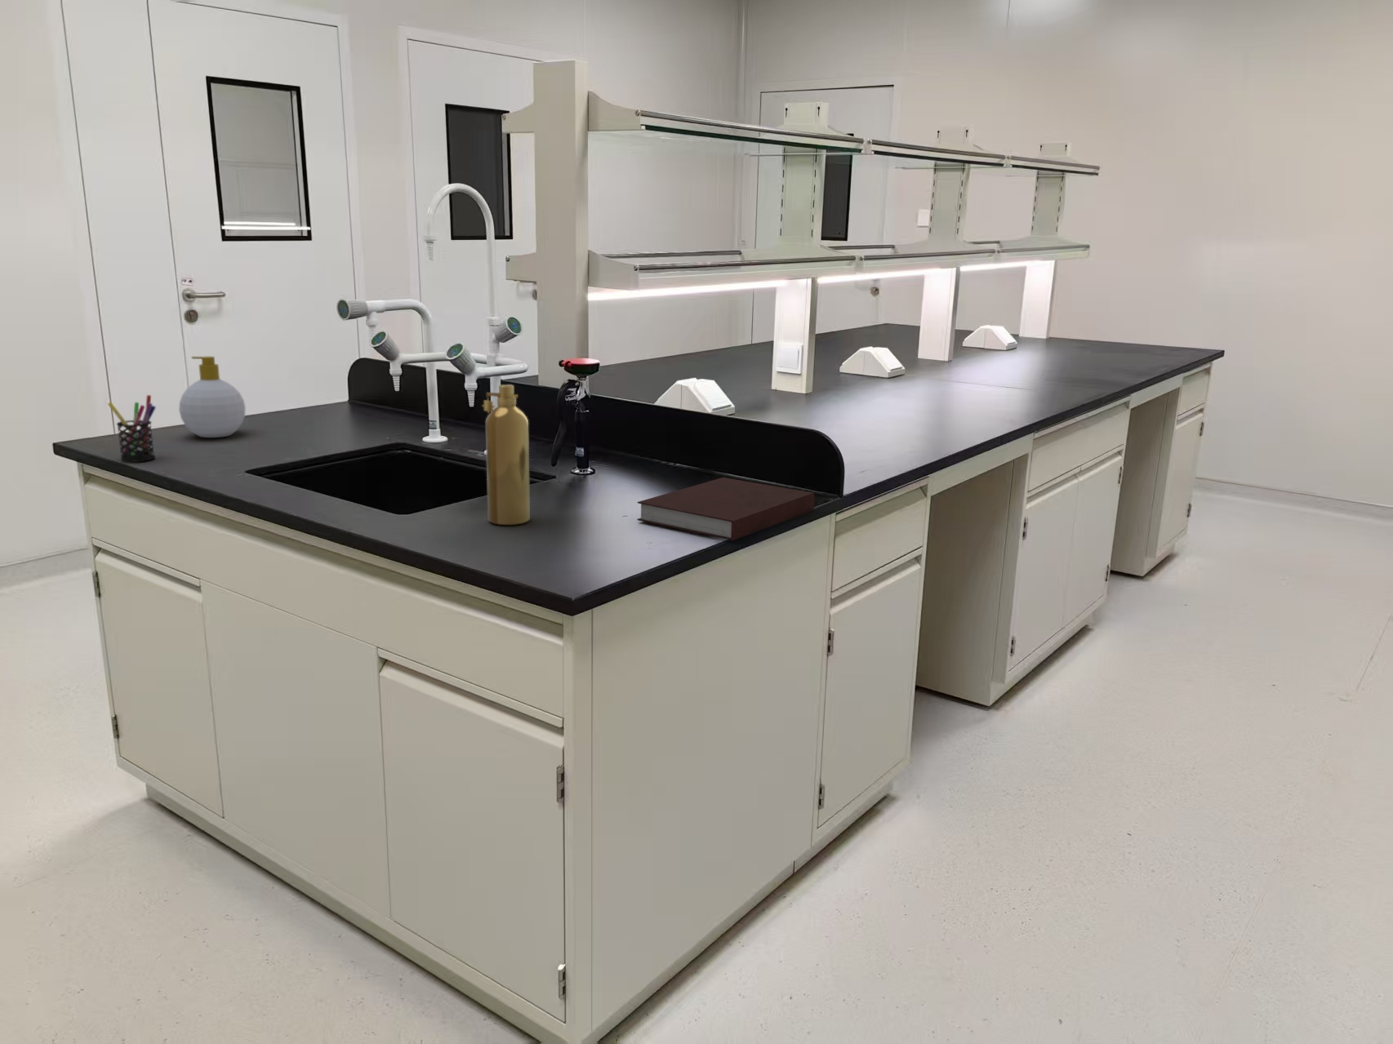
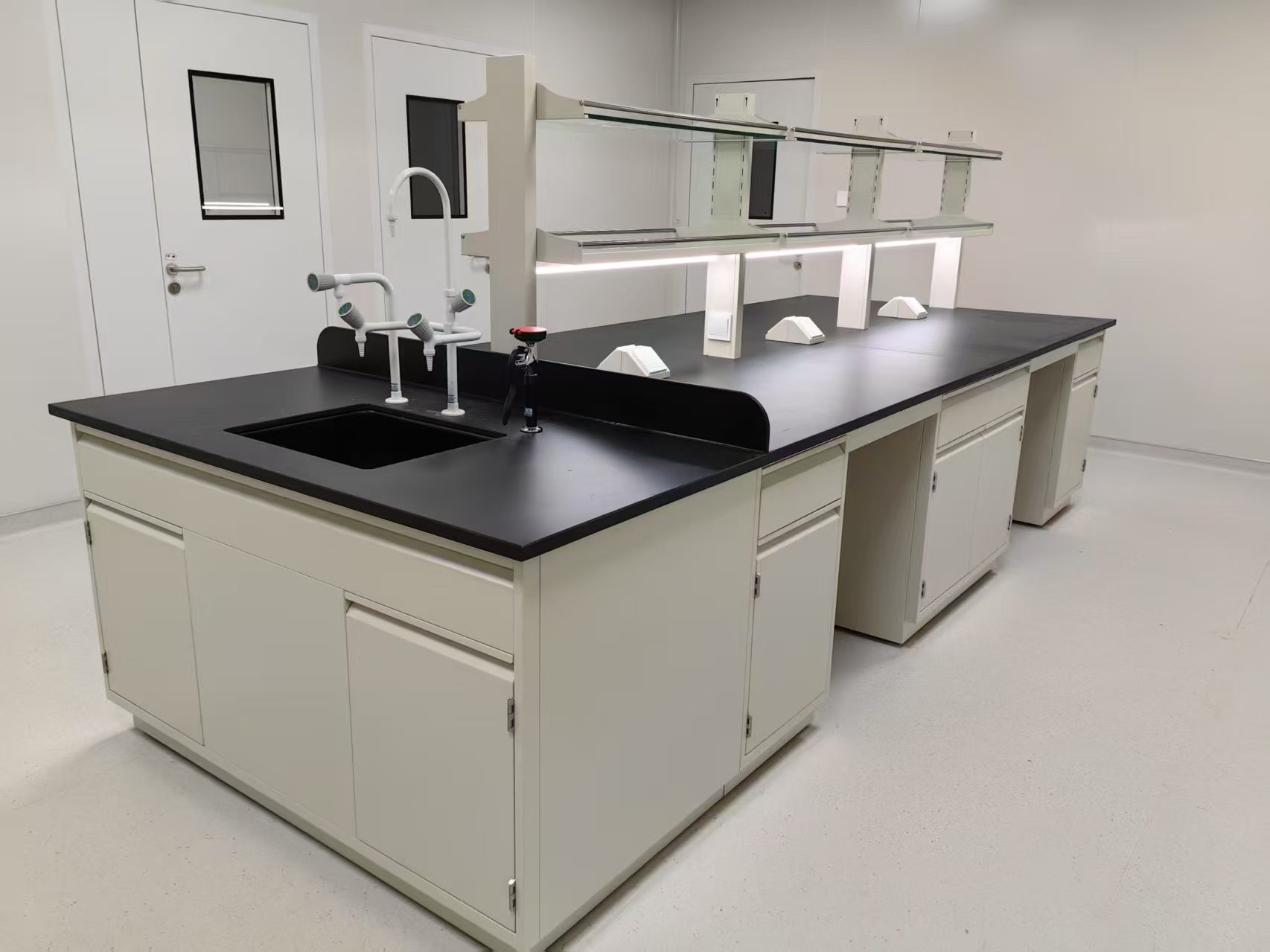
- pen holder (137, 427)
- perfume bottle (507, 453)
- notebook (727, 506)
- soap bottle (212, 396)
